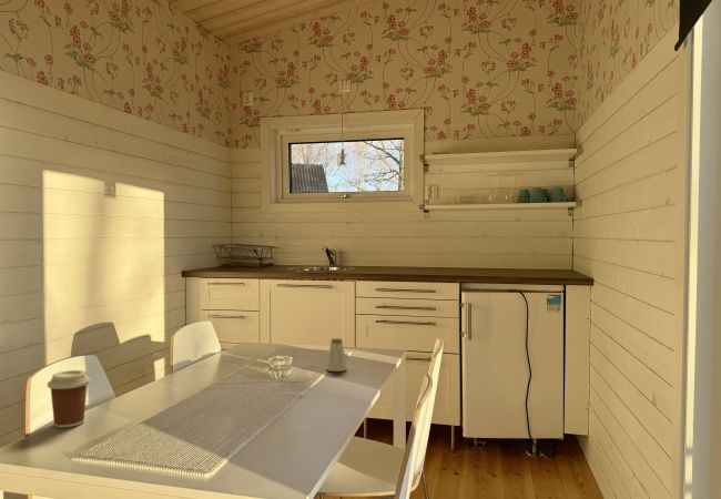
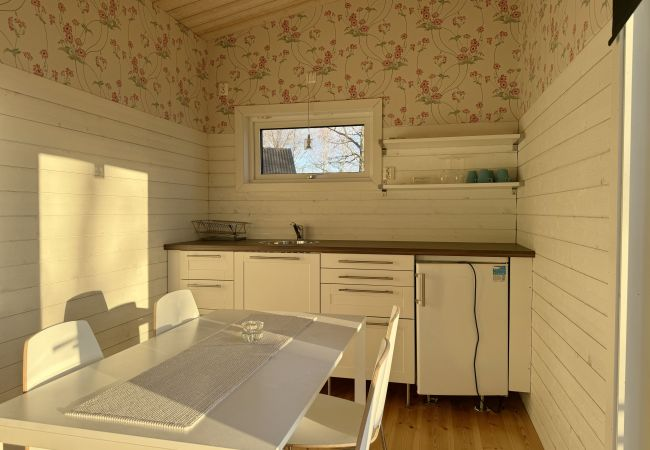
- saltshaker (336, 354)
- coffee cup (69, 398)
